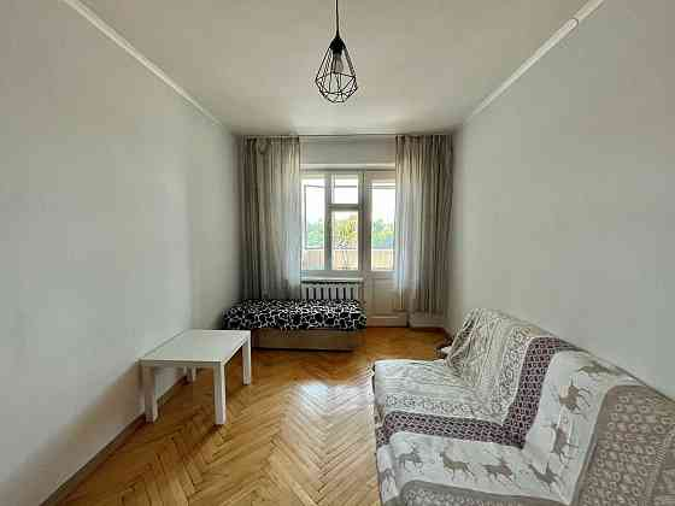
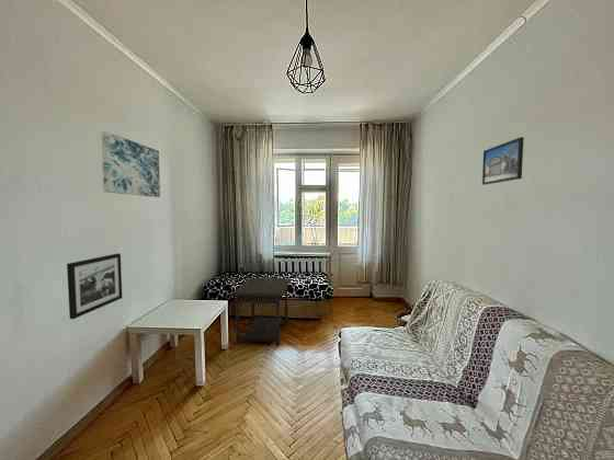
+ wall art (134, 169)
+ side table (263, 302)
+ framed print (500, 163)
+ picture frame (98, 283)
